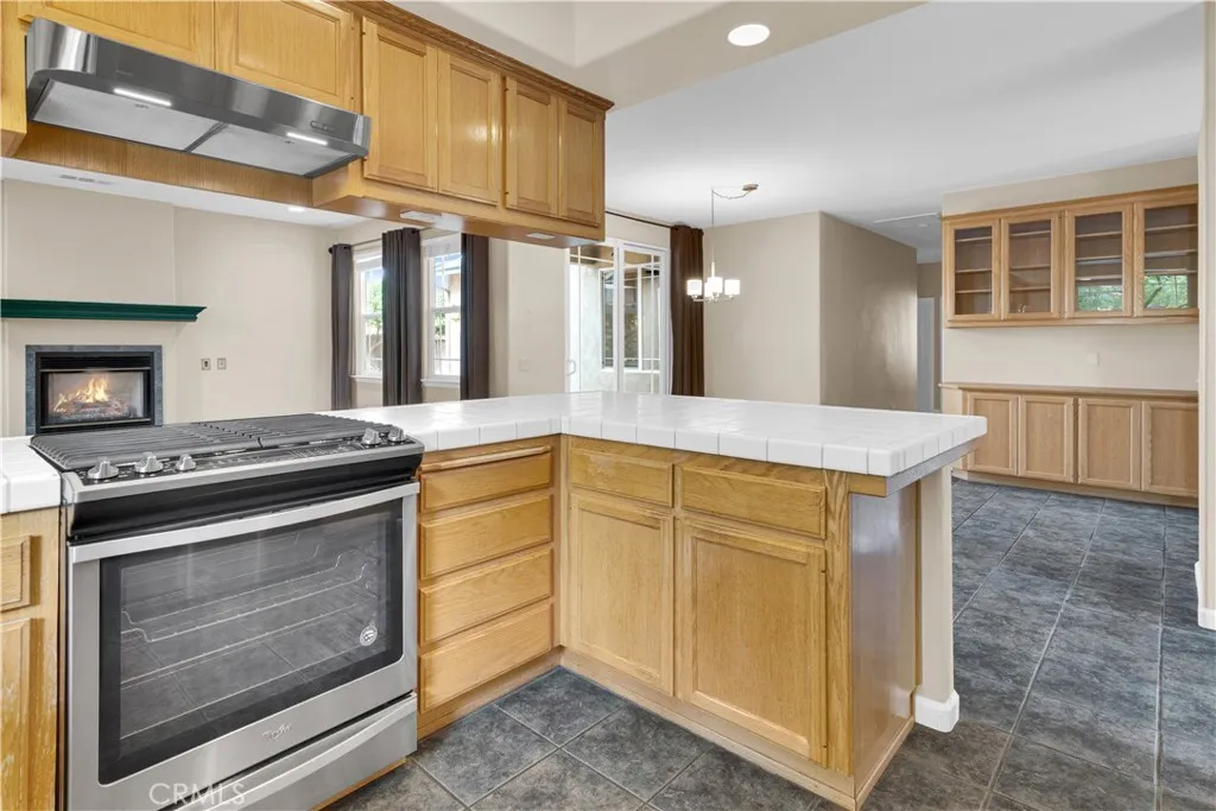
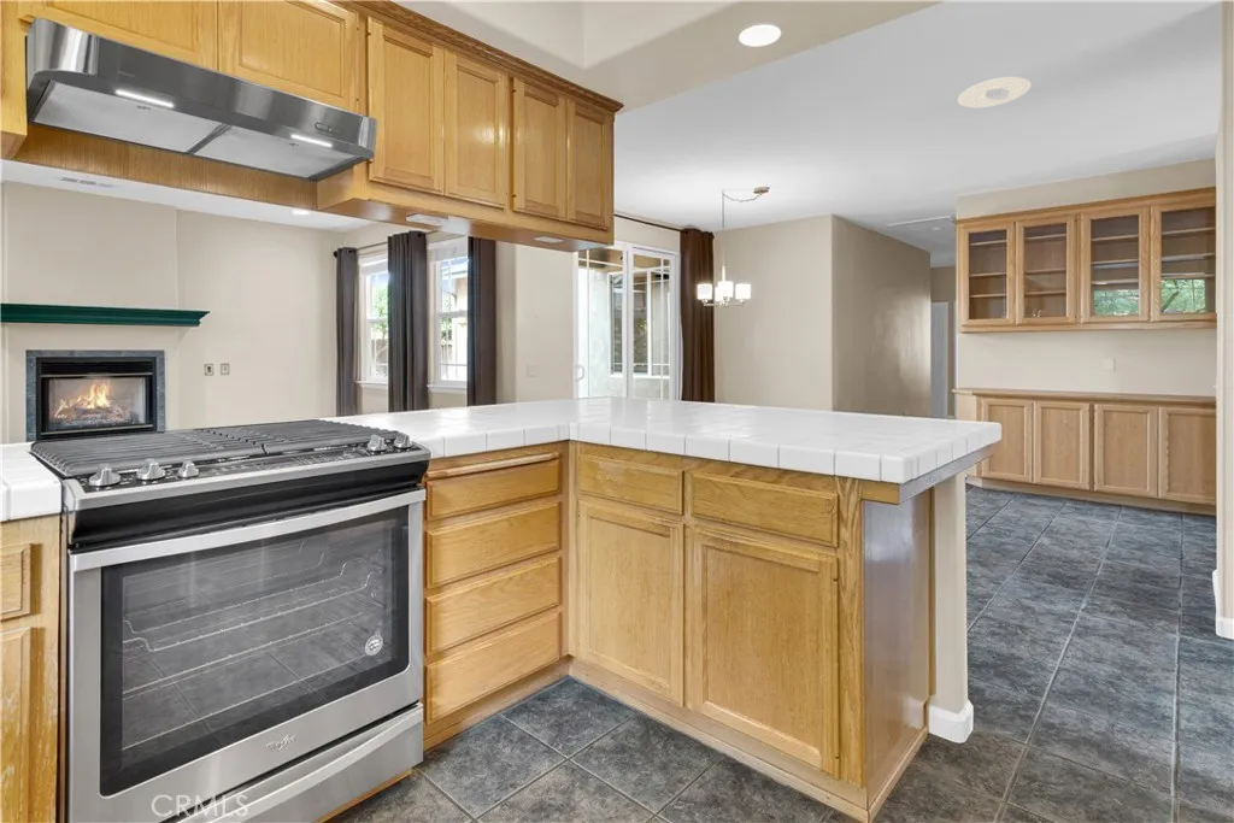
+ recessed light (993, 89)
